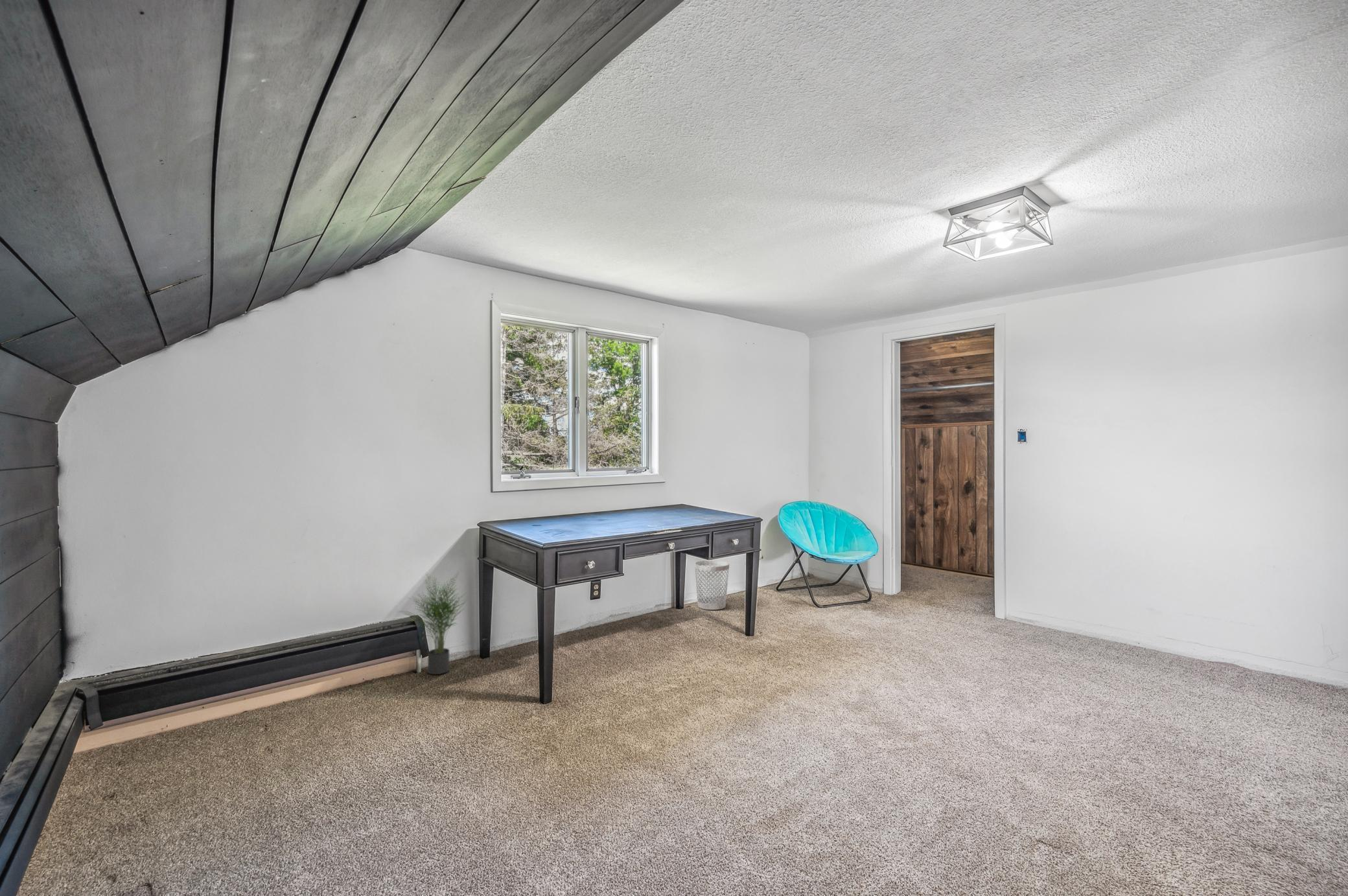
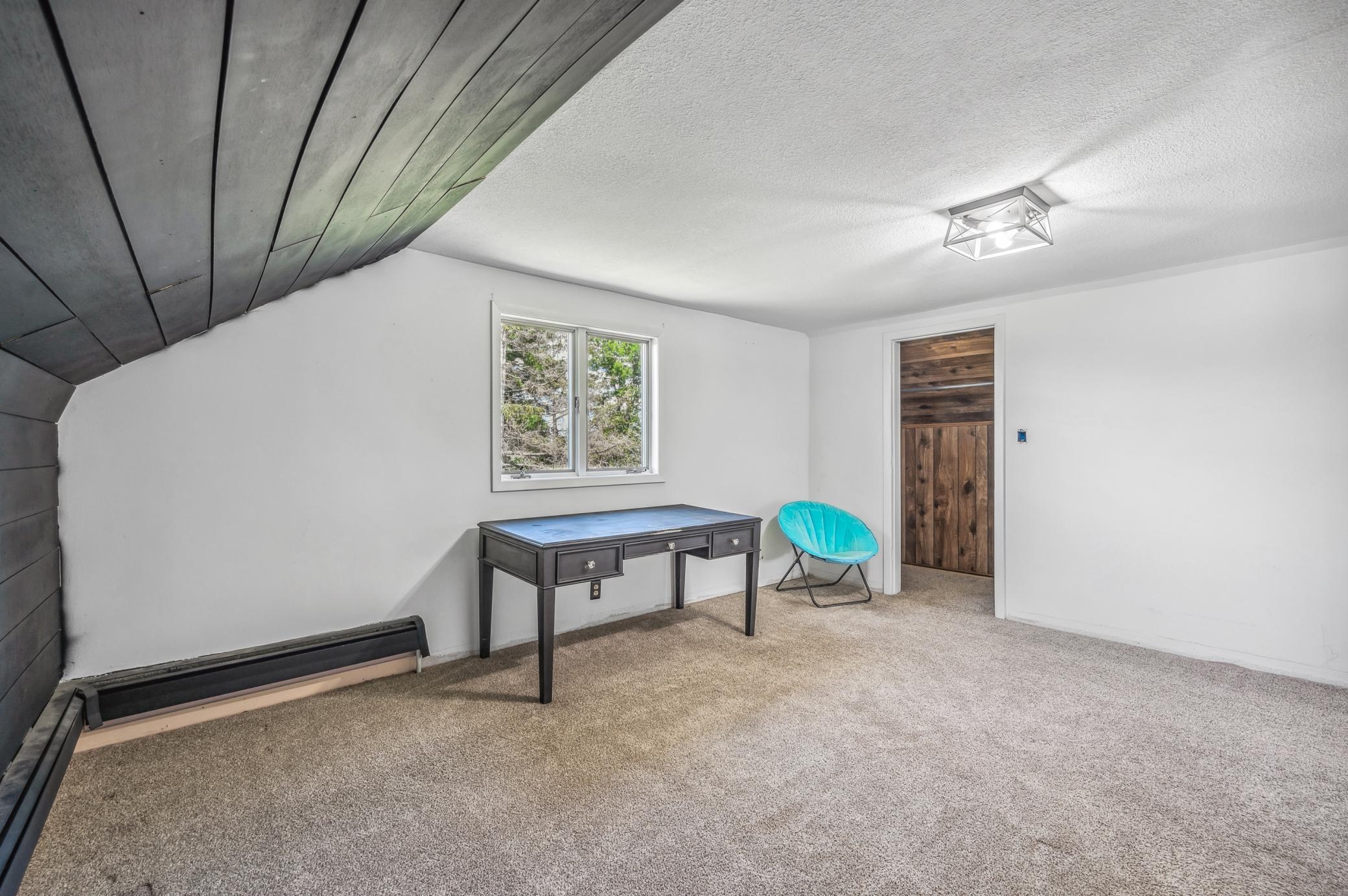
- wastebasket (712, 584)
- potted plant (434, 622)
